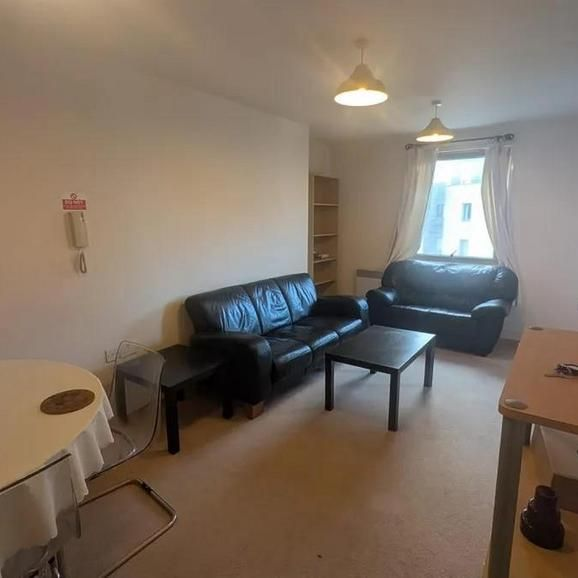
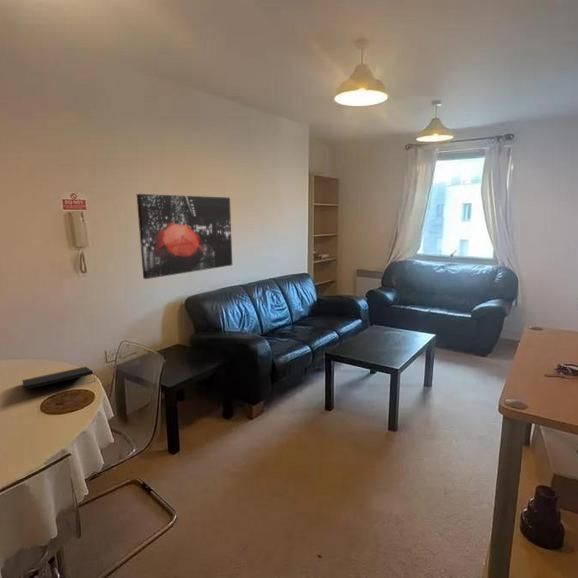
+ notepad (57, 377)
+ wall art (190, 234)
